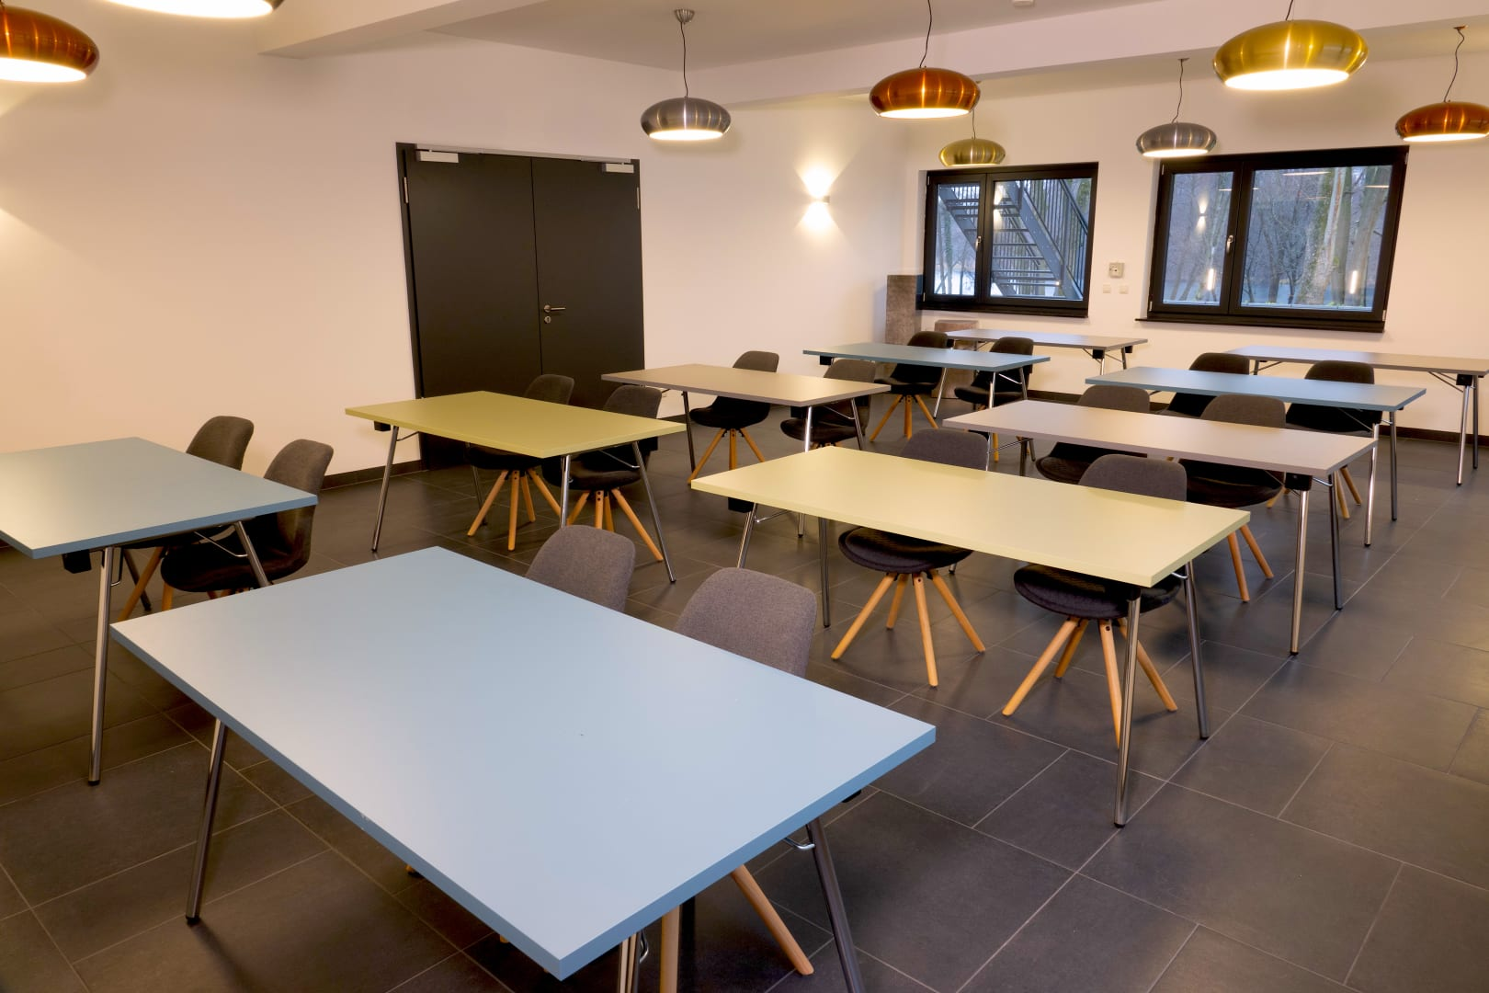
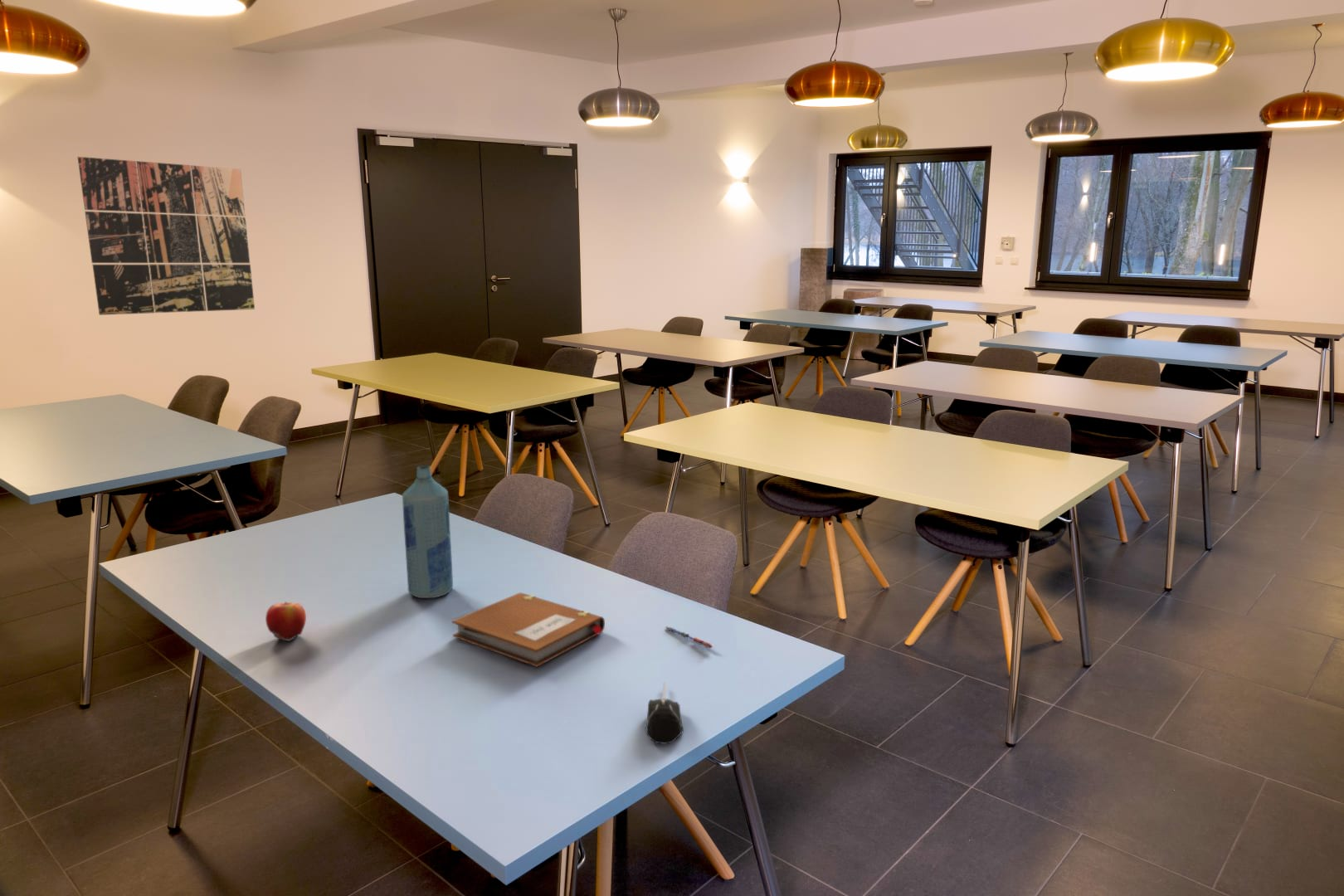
+ bottle (426, 530)
+ apple (285, 620)
+ computer mouse (665, 703)
+ notebook (532, 626)
+ pen (688, 635)
+ wall art (173, 239)
